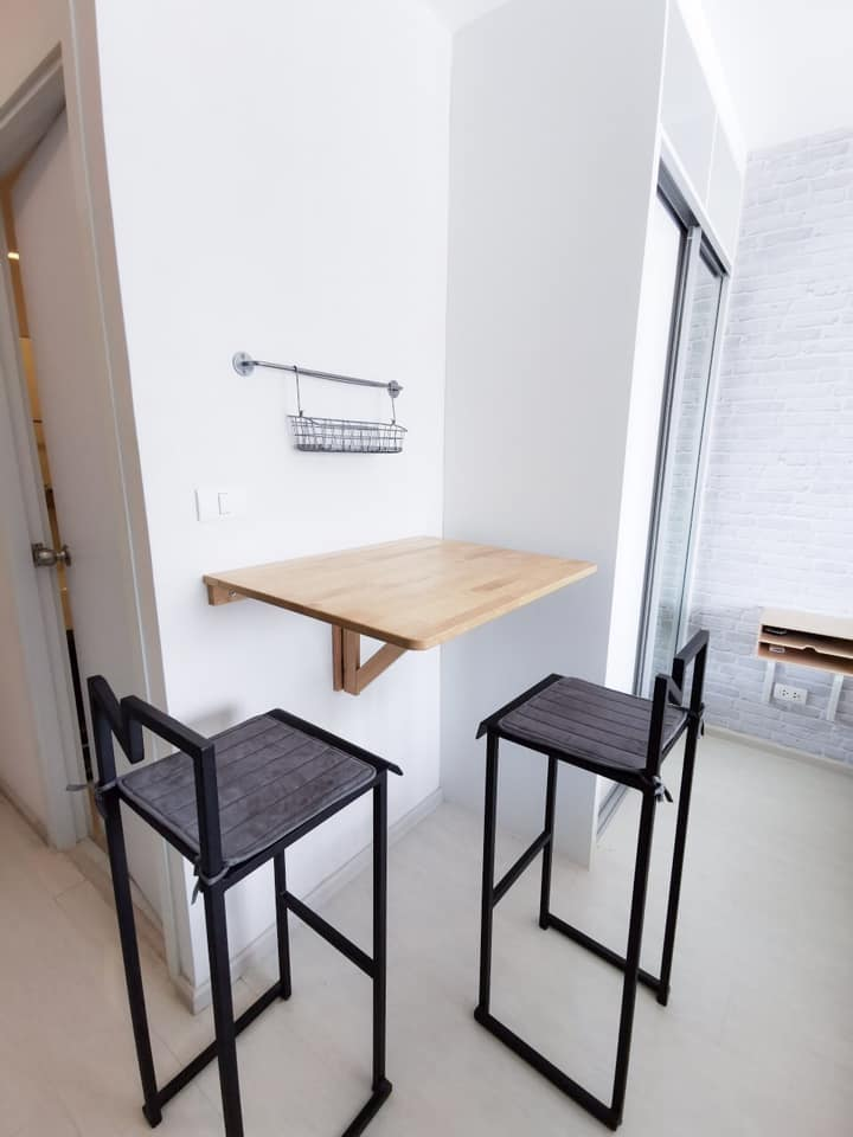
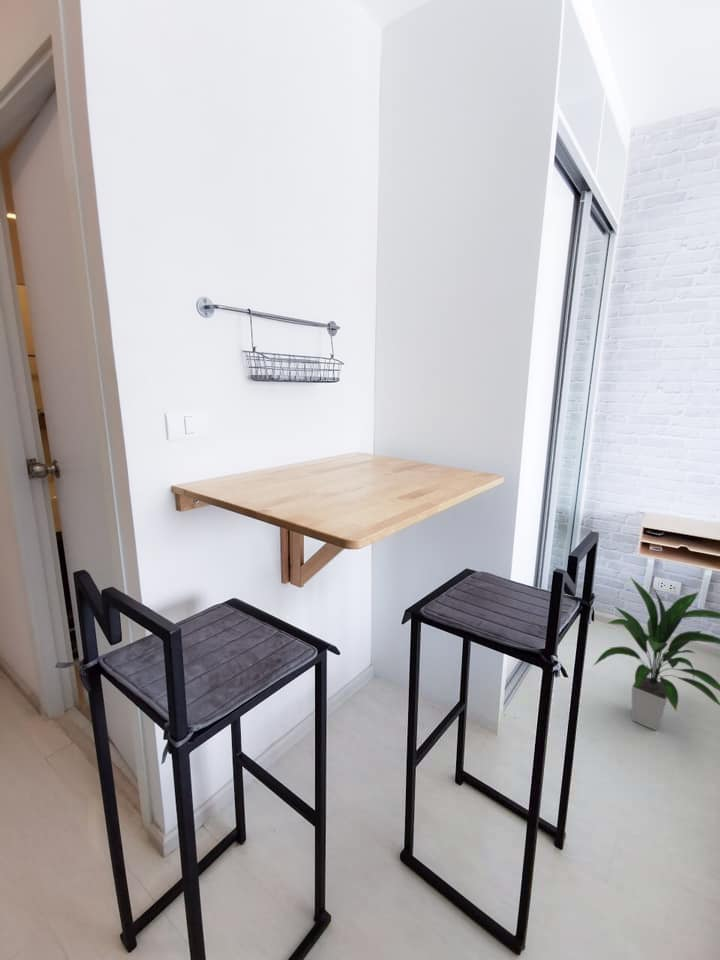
+ indoor plant (660, 654)
